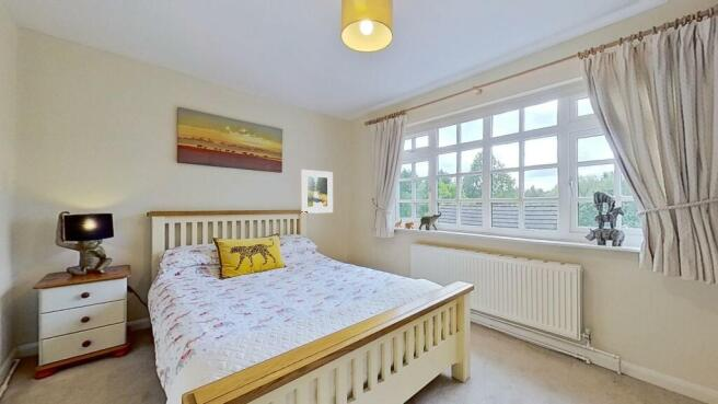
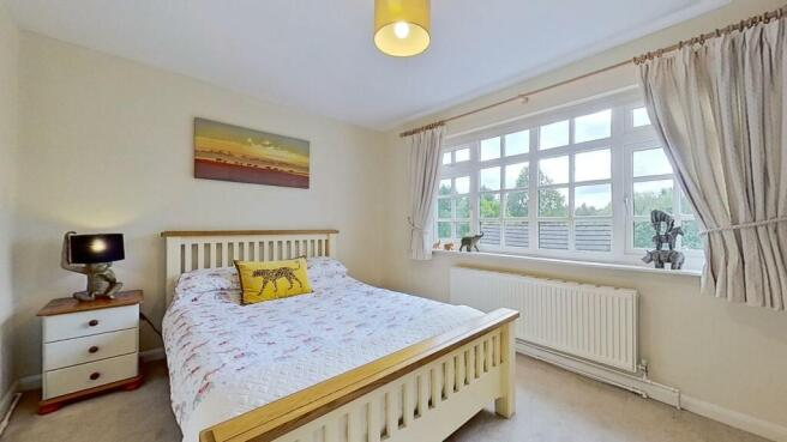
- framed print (317, 192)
